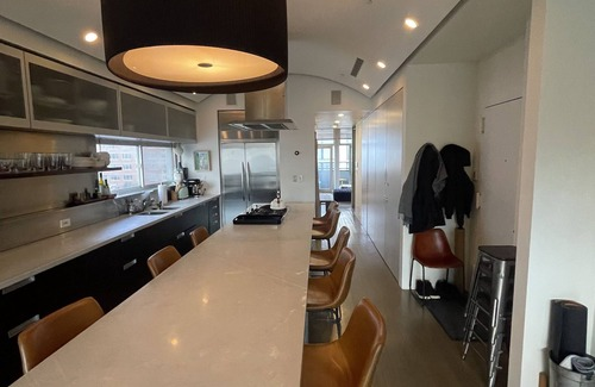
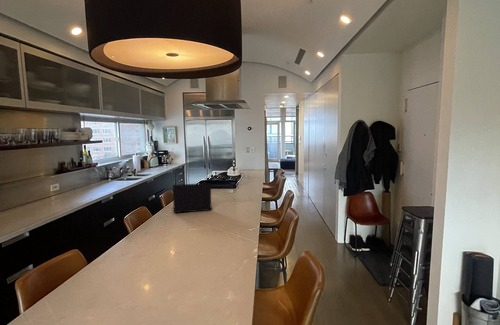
+ laptop (192, 195)
